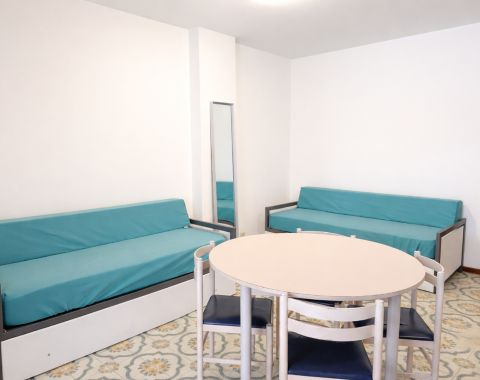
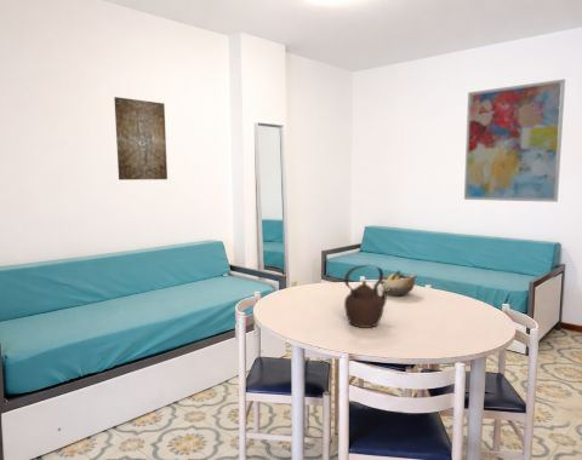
+ wall art (142, 140)
+ wall art (510, 144)
+ teapot (367, 293)
+ bowl (396, 283)
